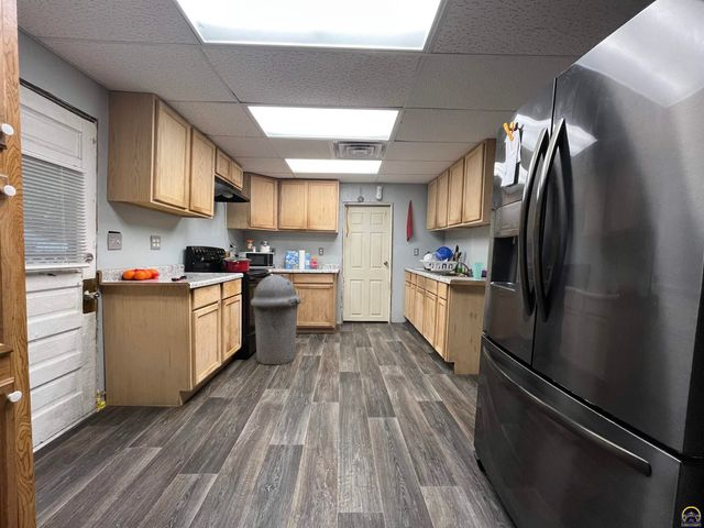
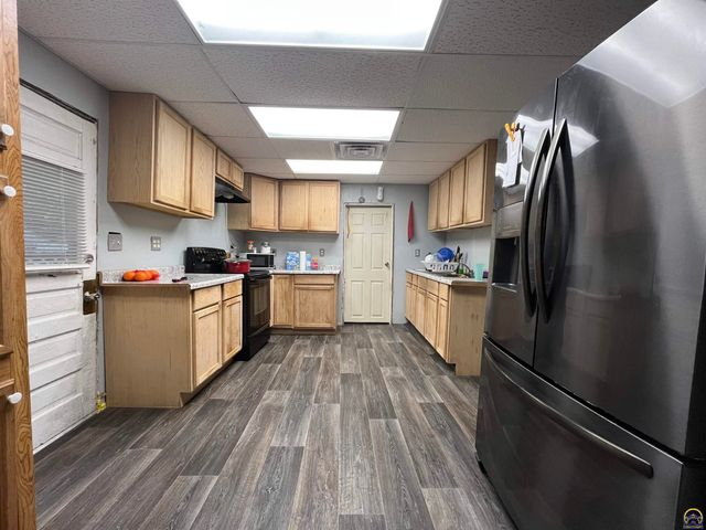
- trash can (276, 316)
